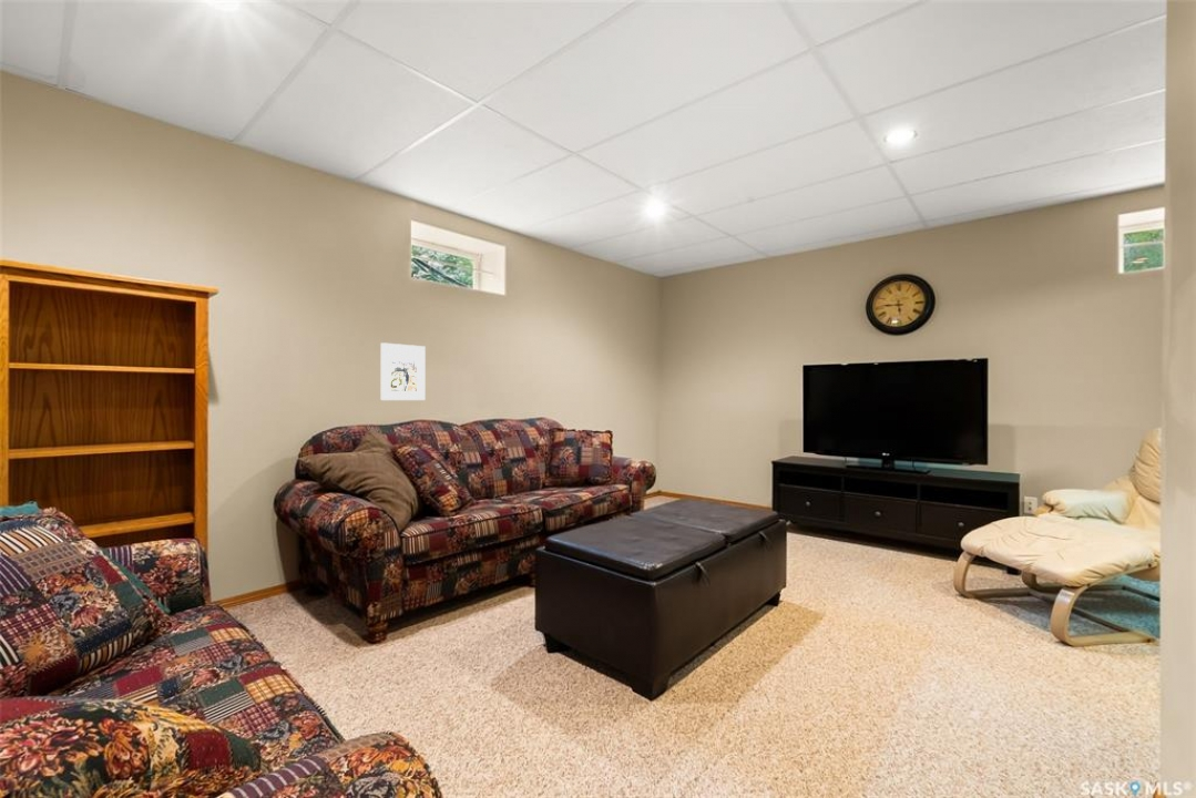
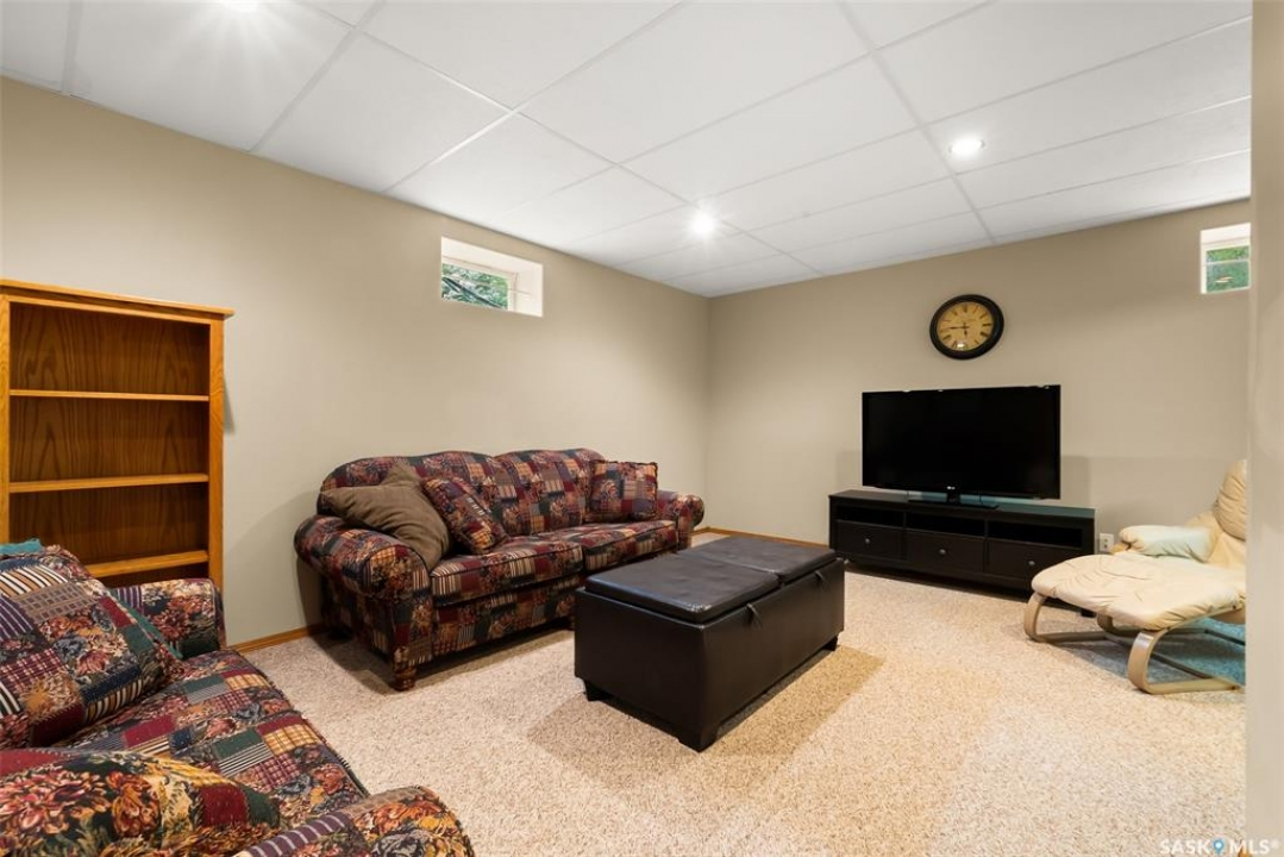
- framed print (403, 372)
